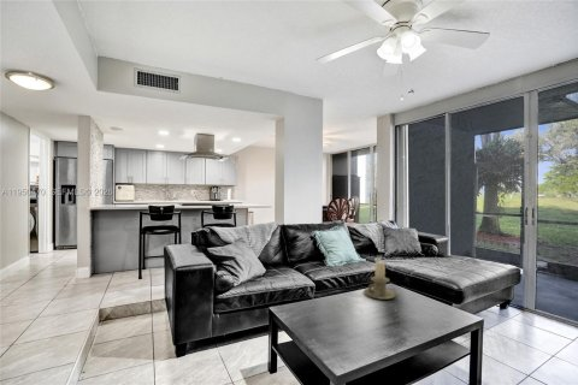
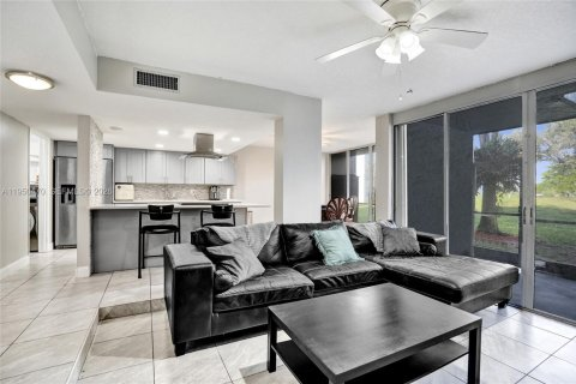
- candle holder (379, 278)
